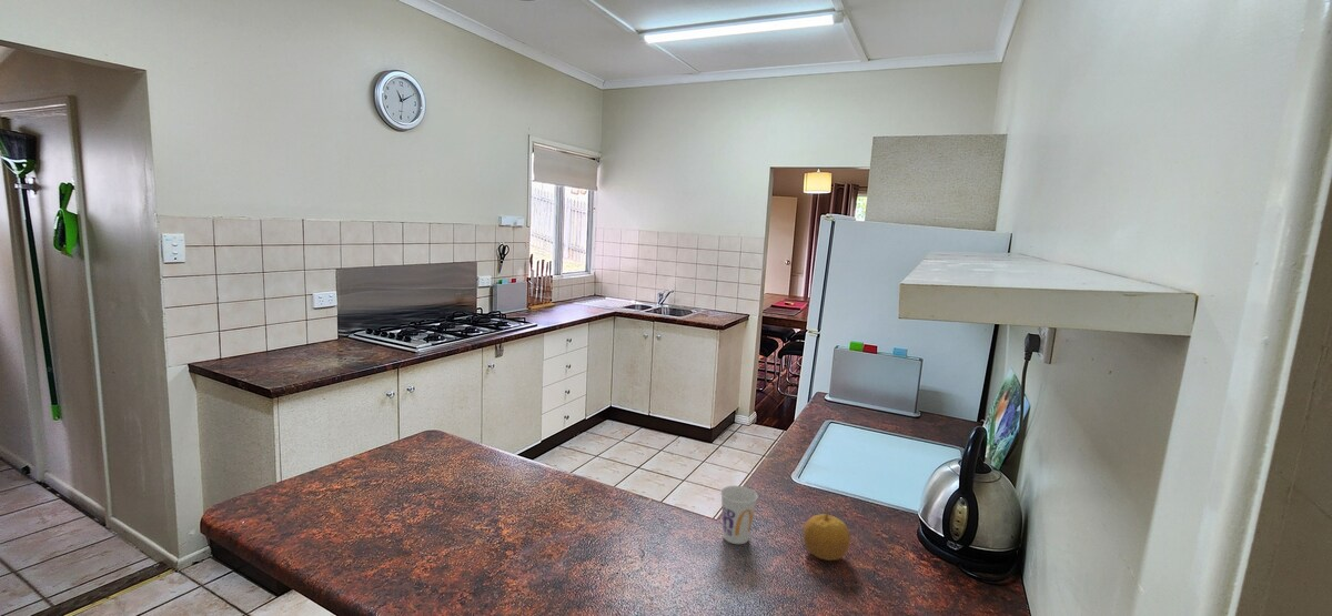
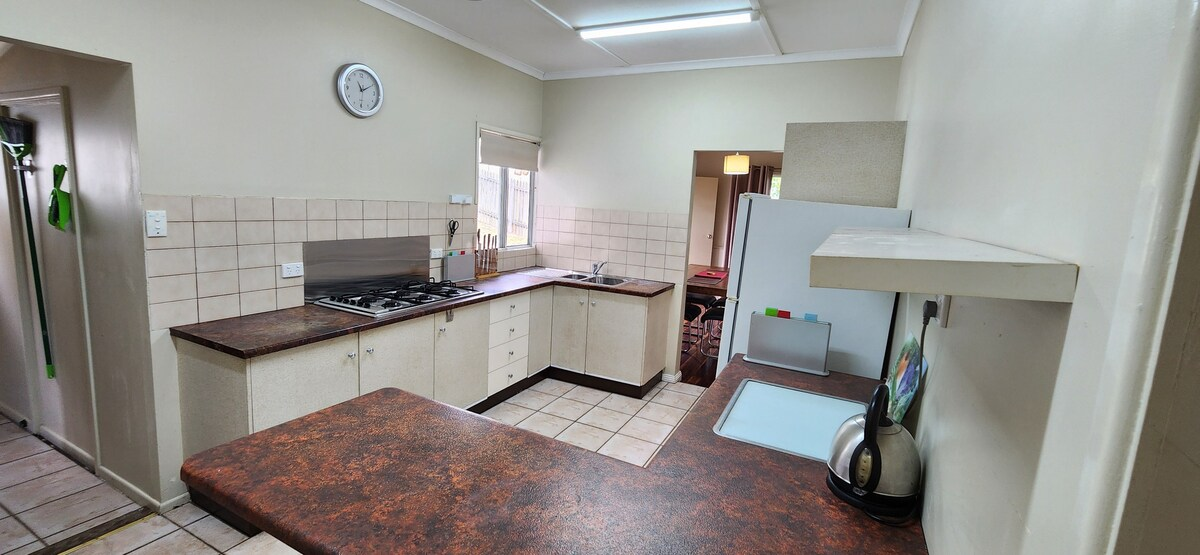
- fruit (826, 532)
- cup (737, 515)
